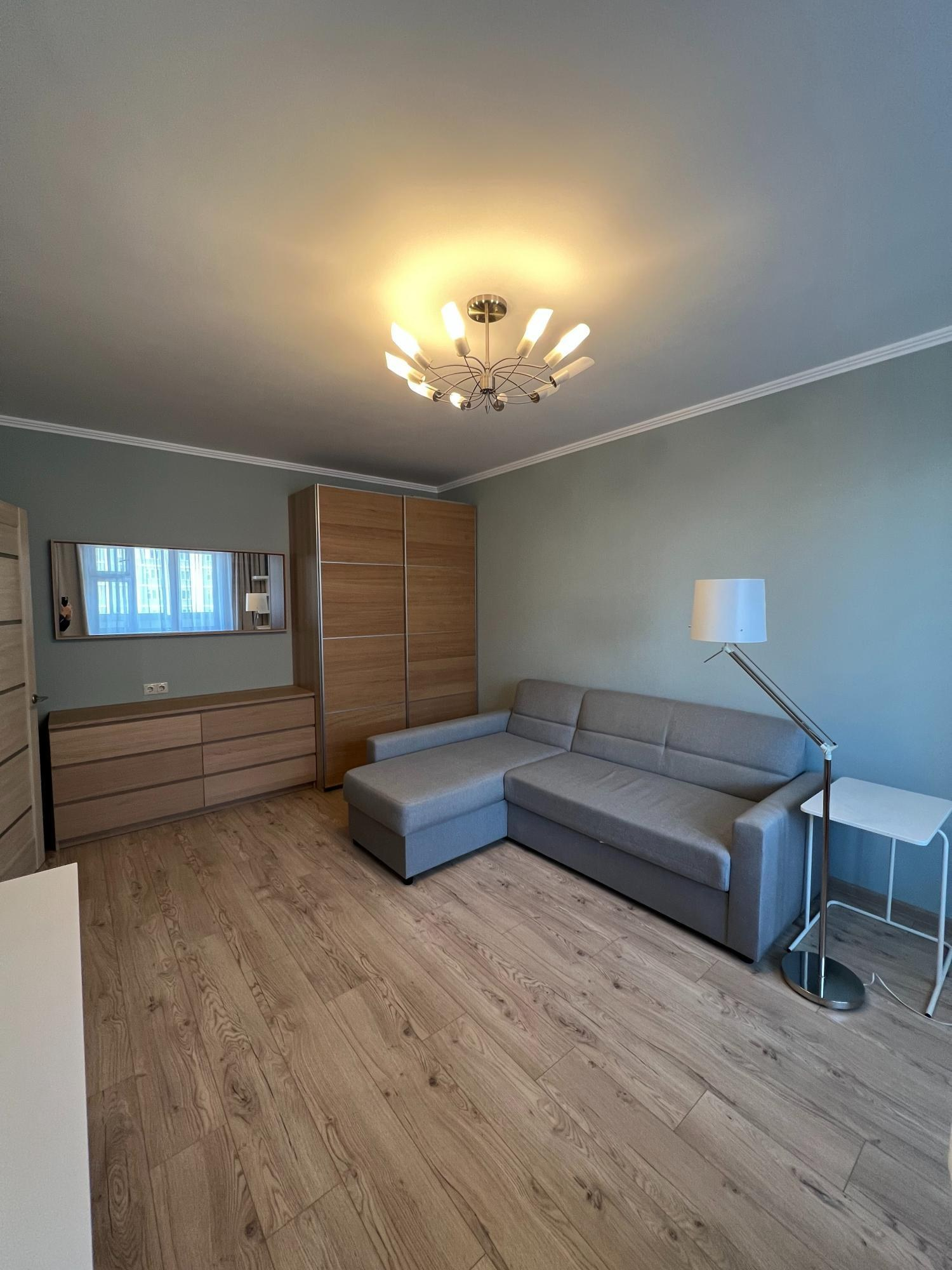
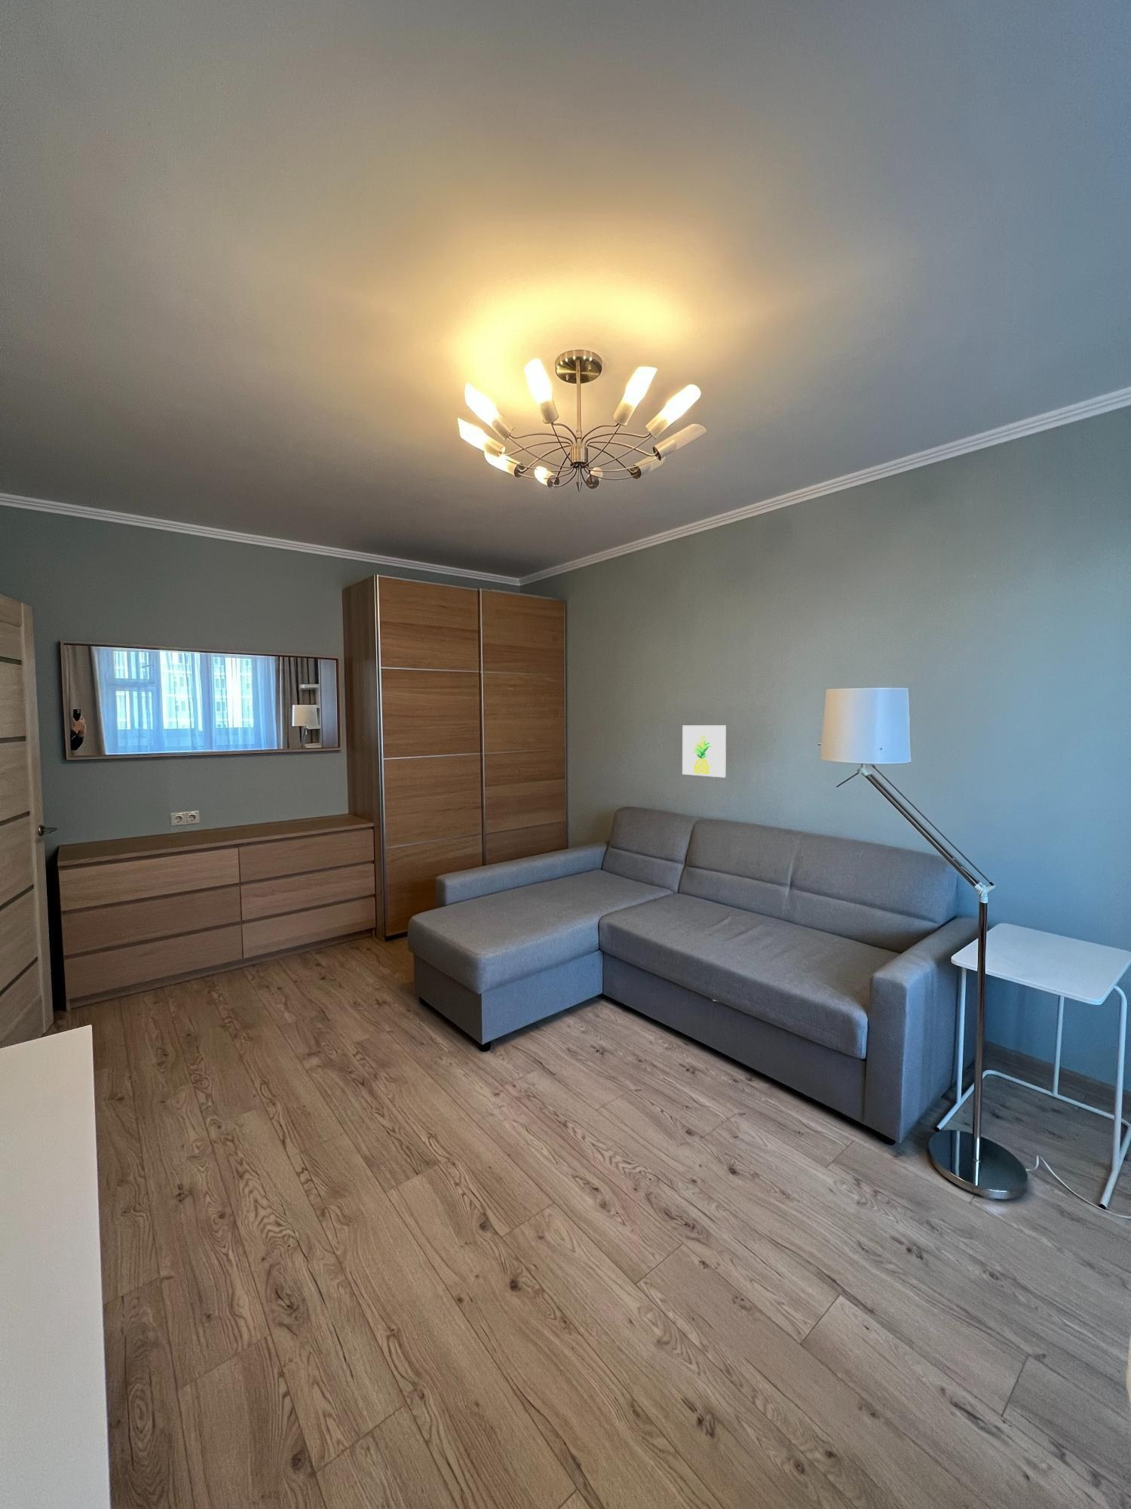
+ wall art (703, 750)
